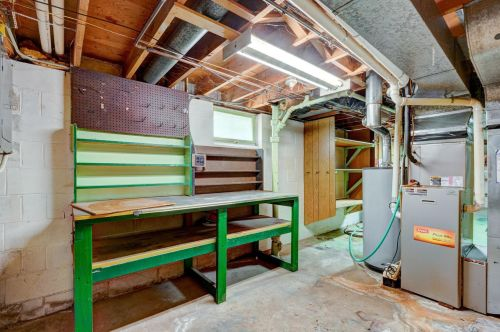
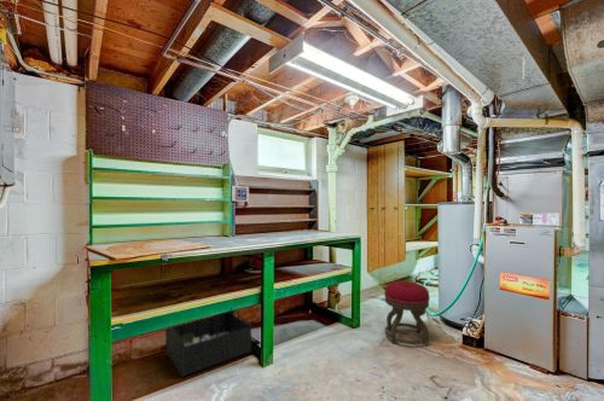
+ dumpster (208, 336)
+ stool (406, 309)
